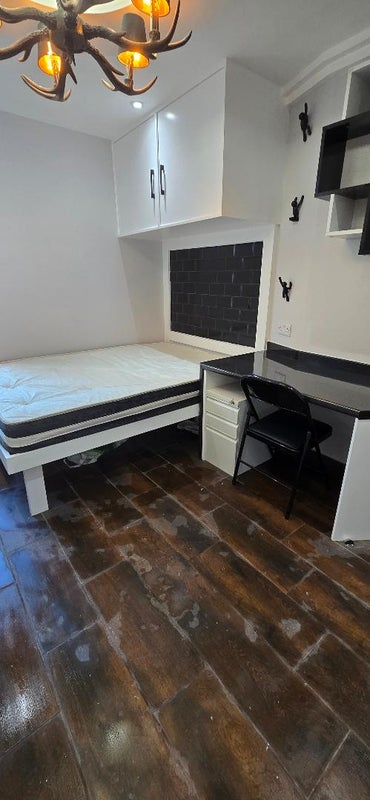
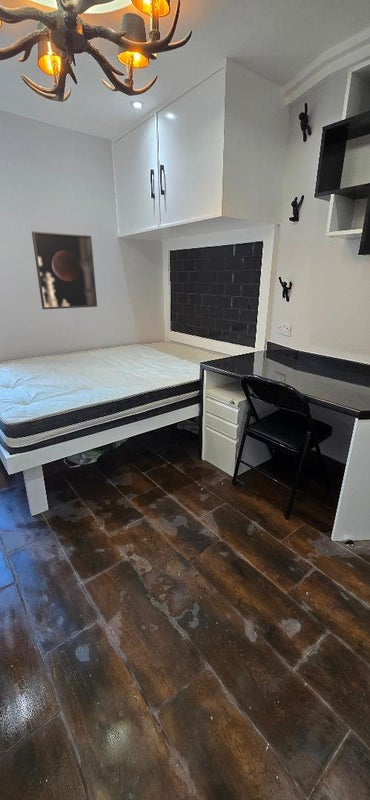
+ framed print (67, 272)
